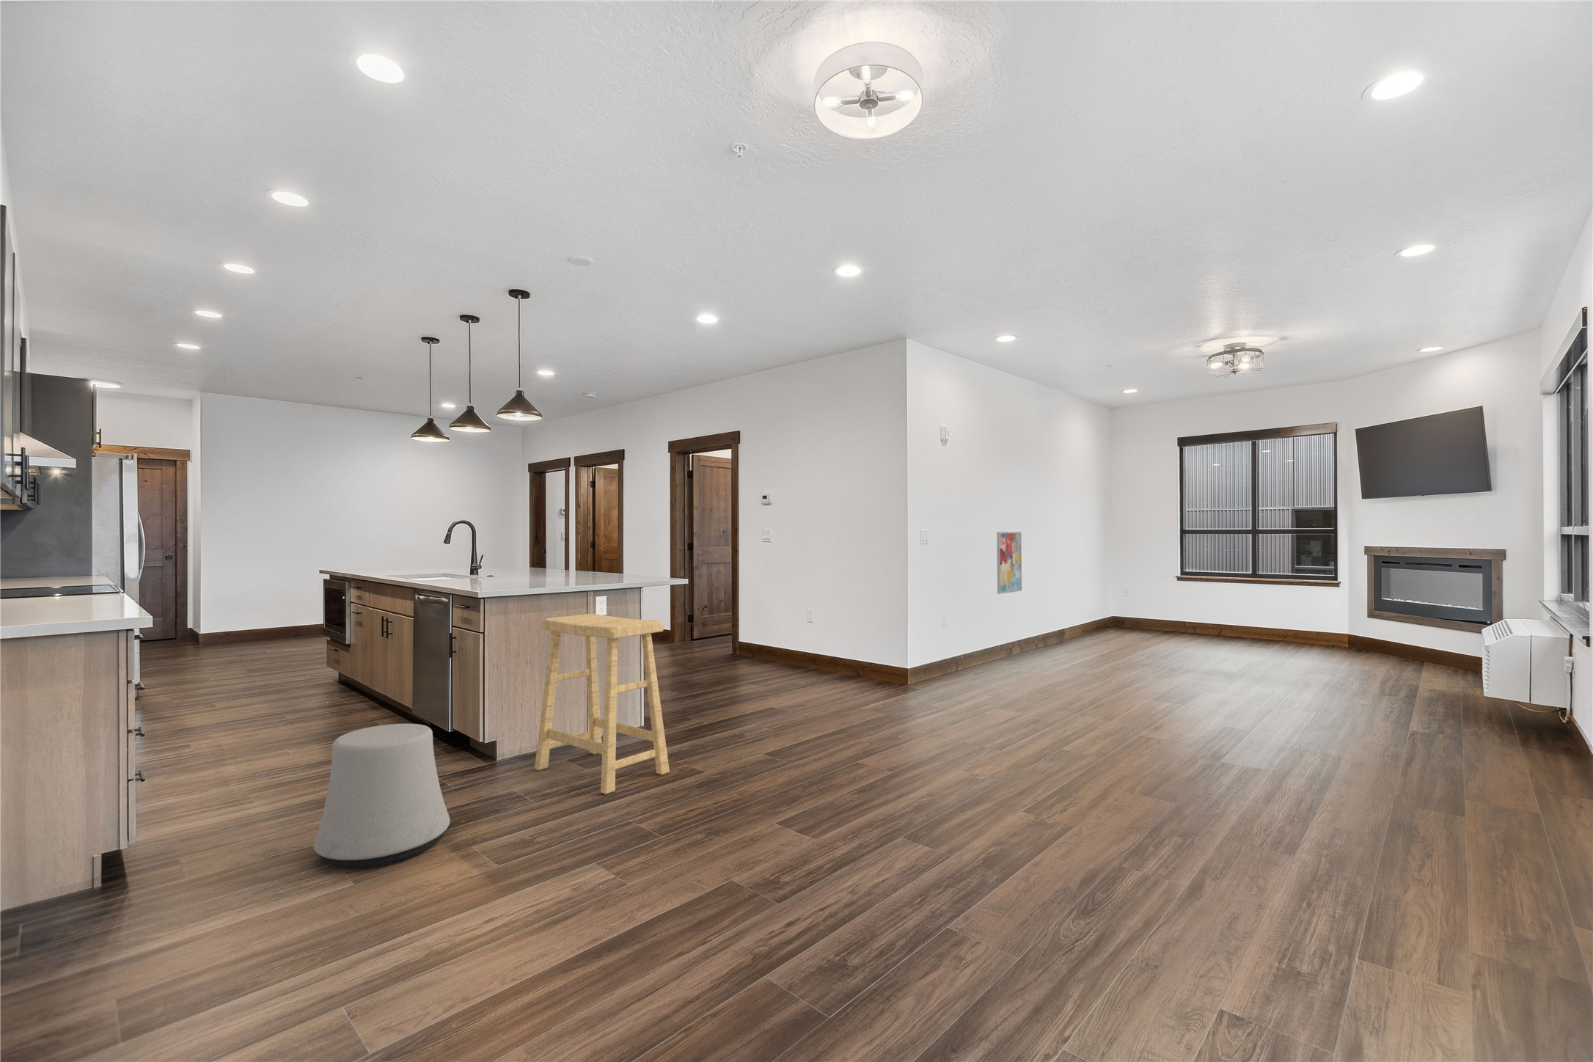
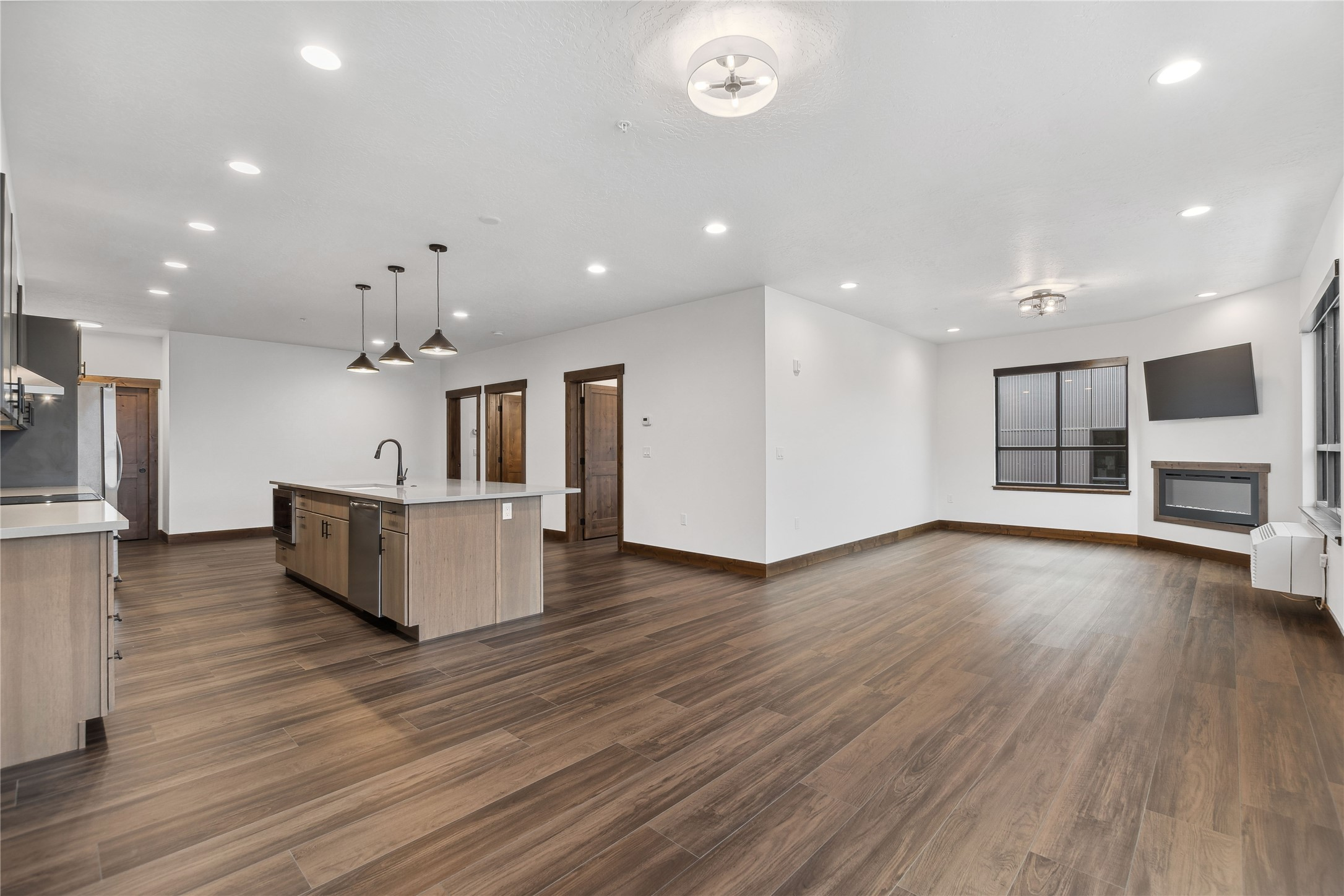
- stool (597, 696)
- stool (384, 789)
- wall art (1009, 562)
